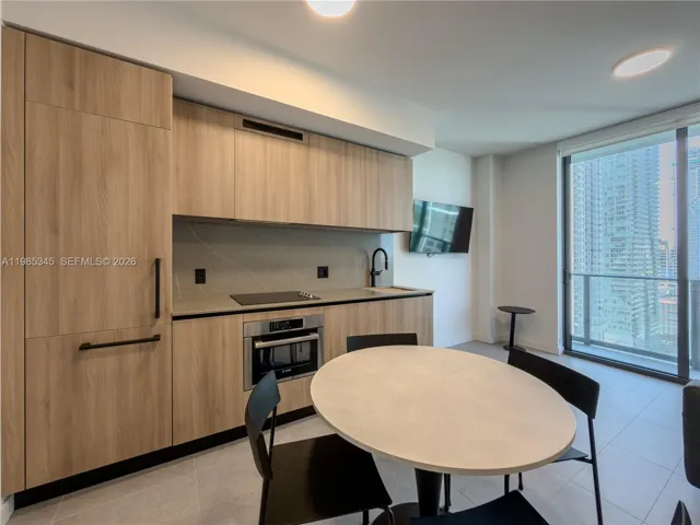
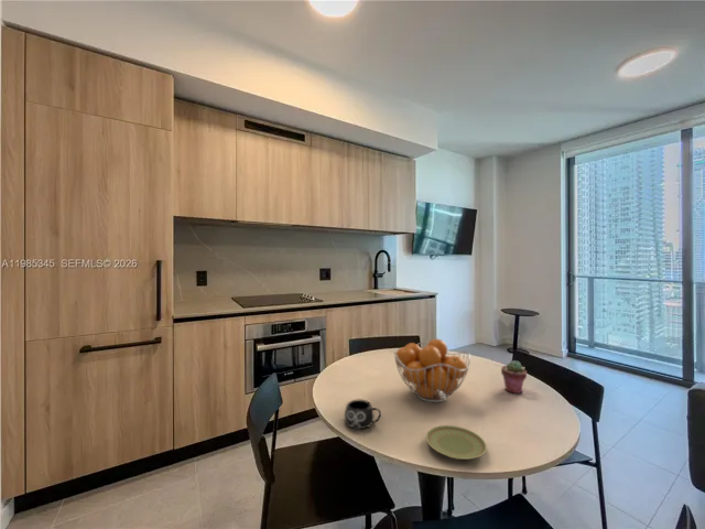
+ potted succulent (513, 375)
+ mug (362, 414)
+ plate (455, 443)
+ fruit basket (431, 368)
